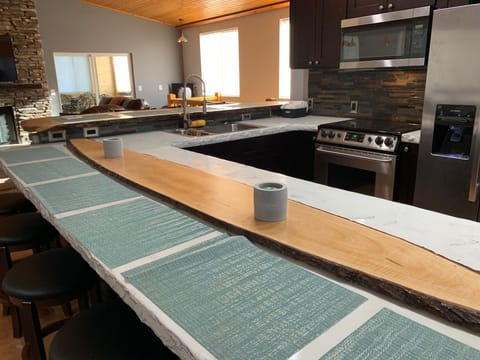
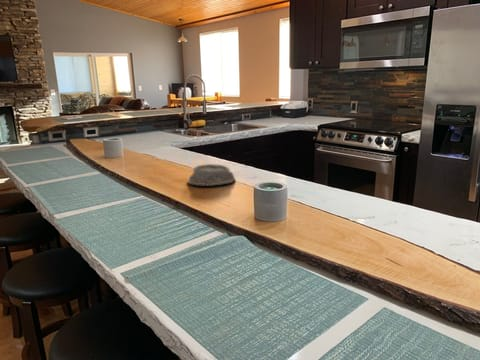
+ mortar (211, 173)
